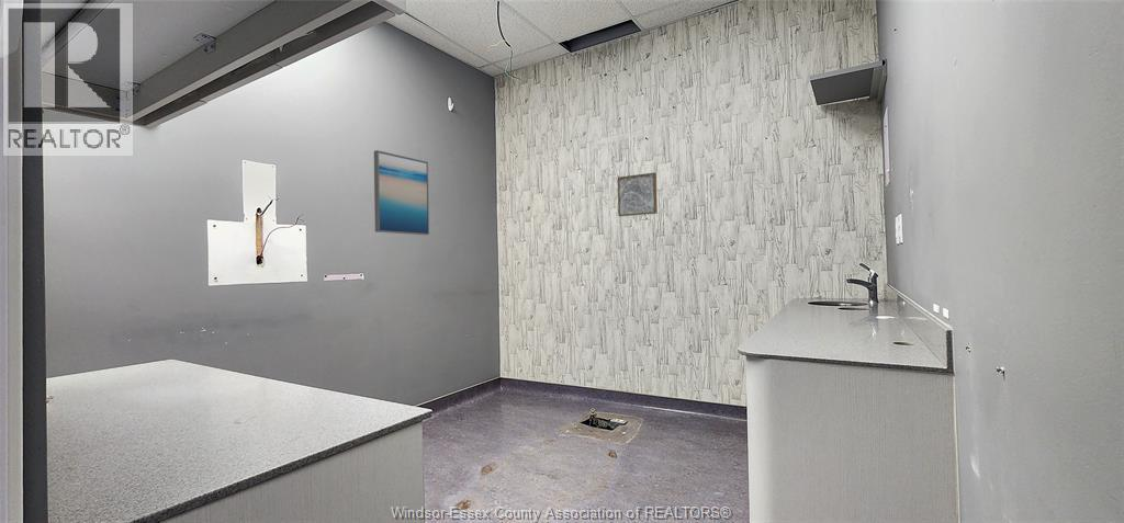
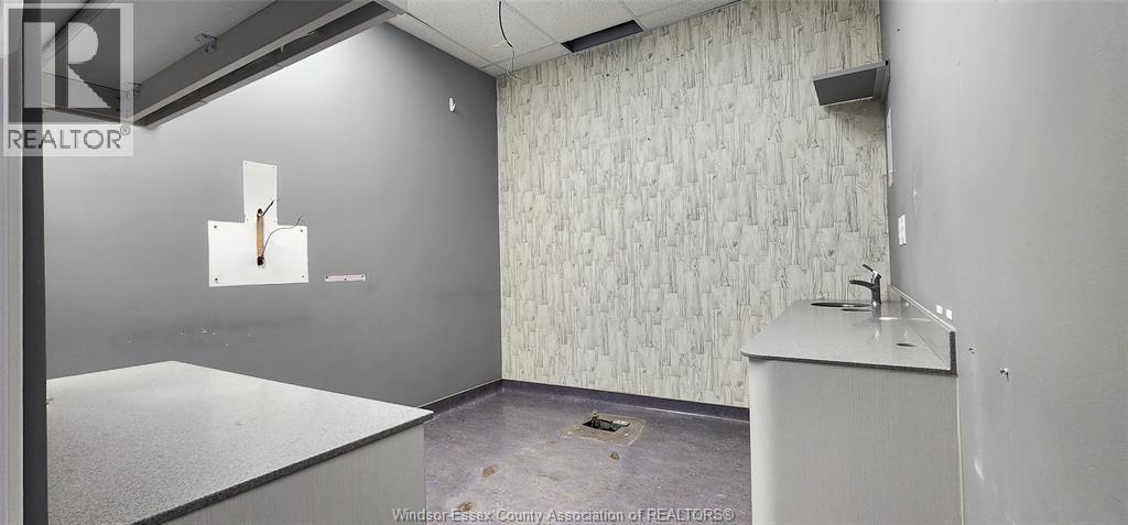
- wall art (403, 194)
- wall art (637, 194)
